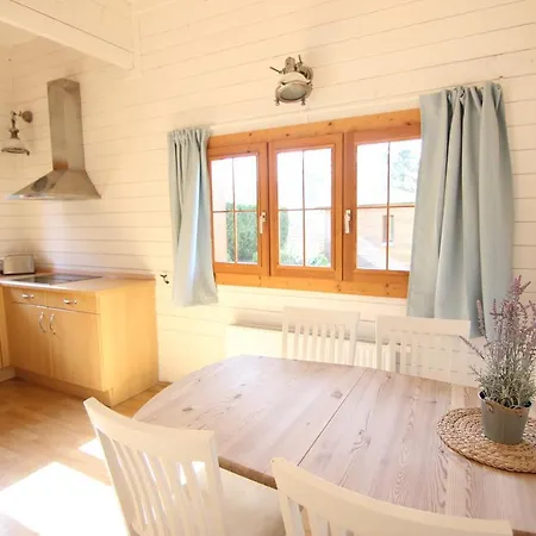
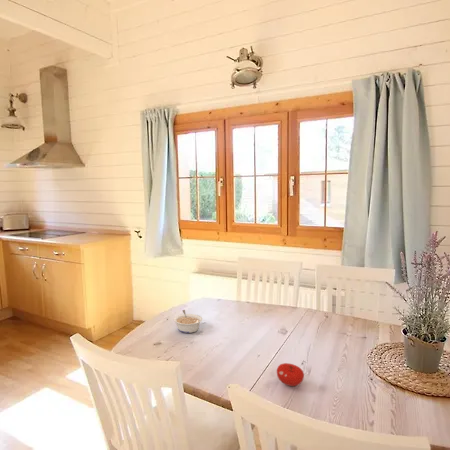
+ legume (187, 322)
+ fruit (290, 373)
